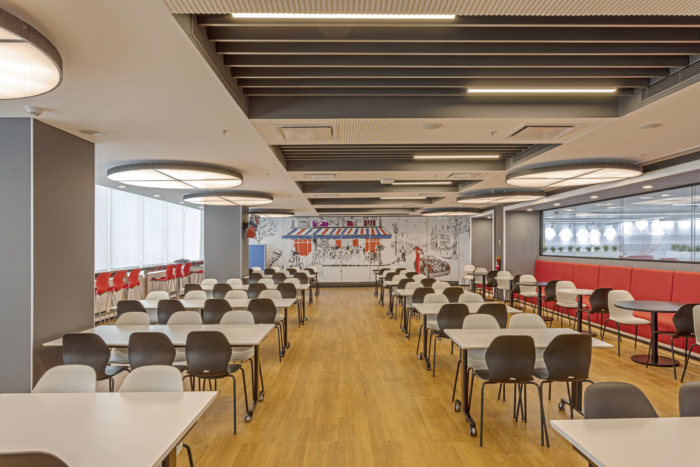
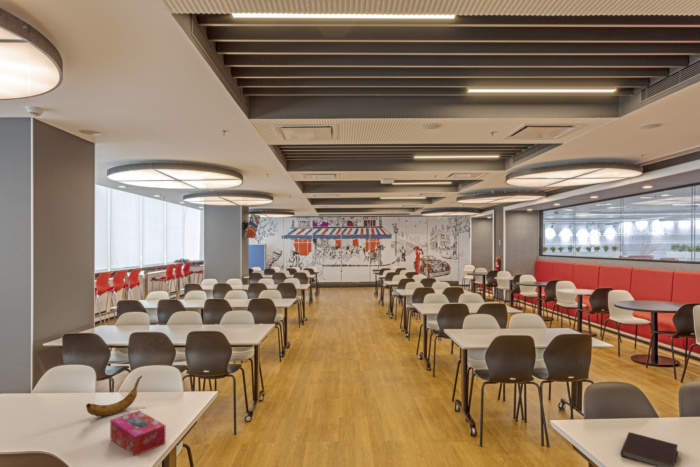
+ tissue box (137, 432)
+ banana (117, 402)
+ notebook (649, 450)
